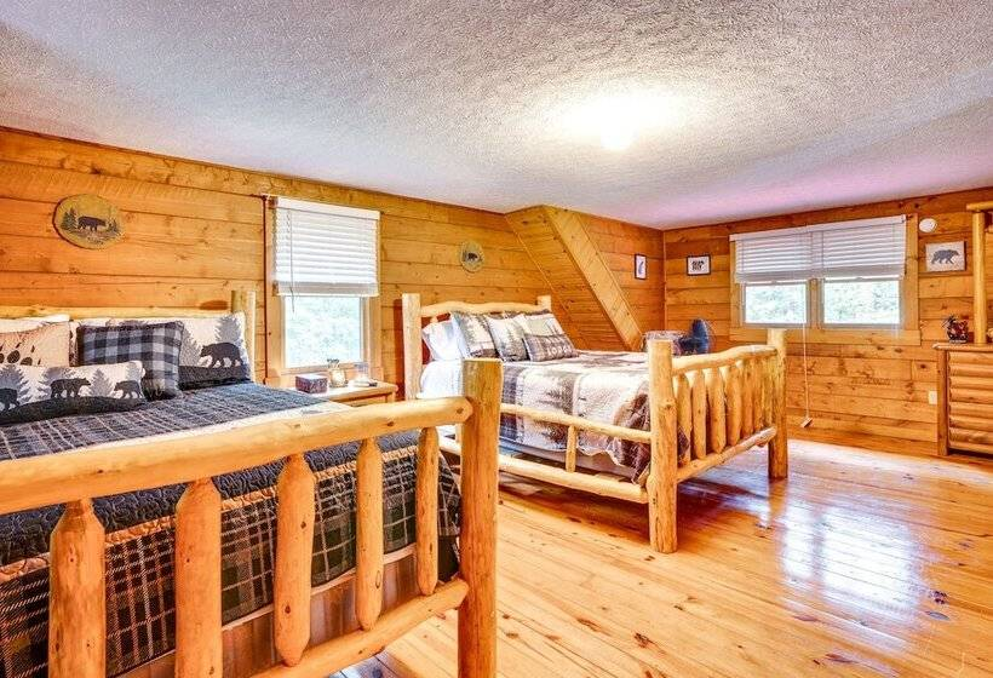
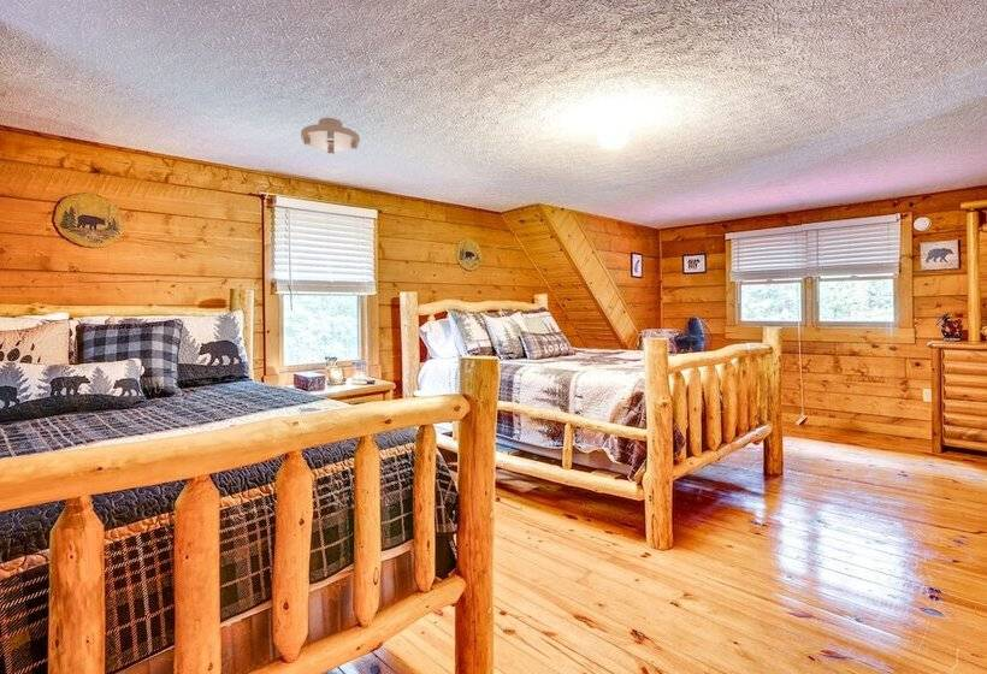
+ ceiling light (330, 134)
